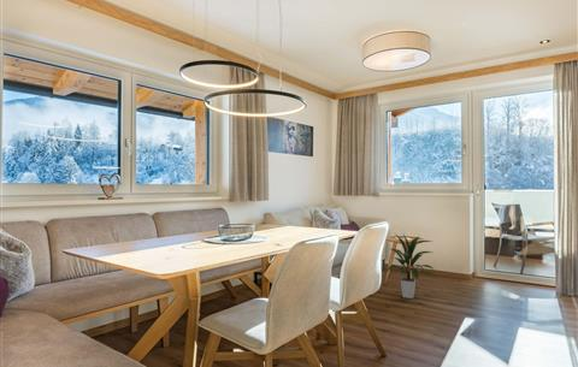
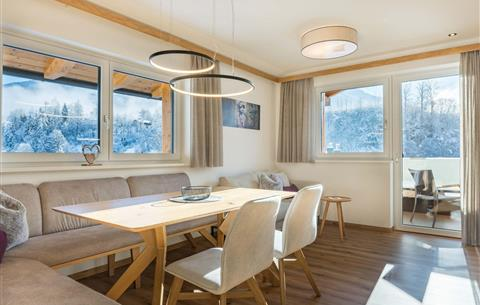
- indoor plant (408, 264)
